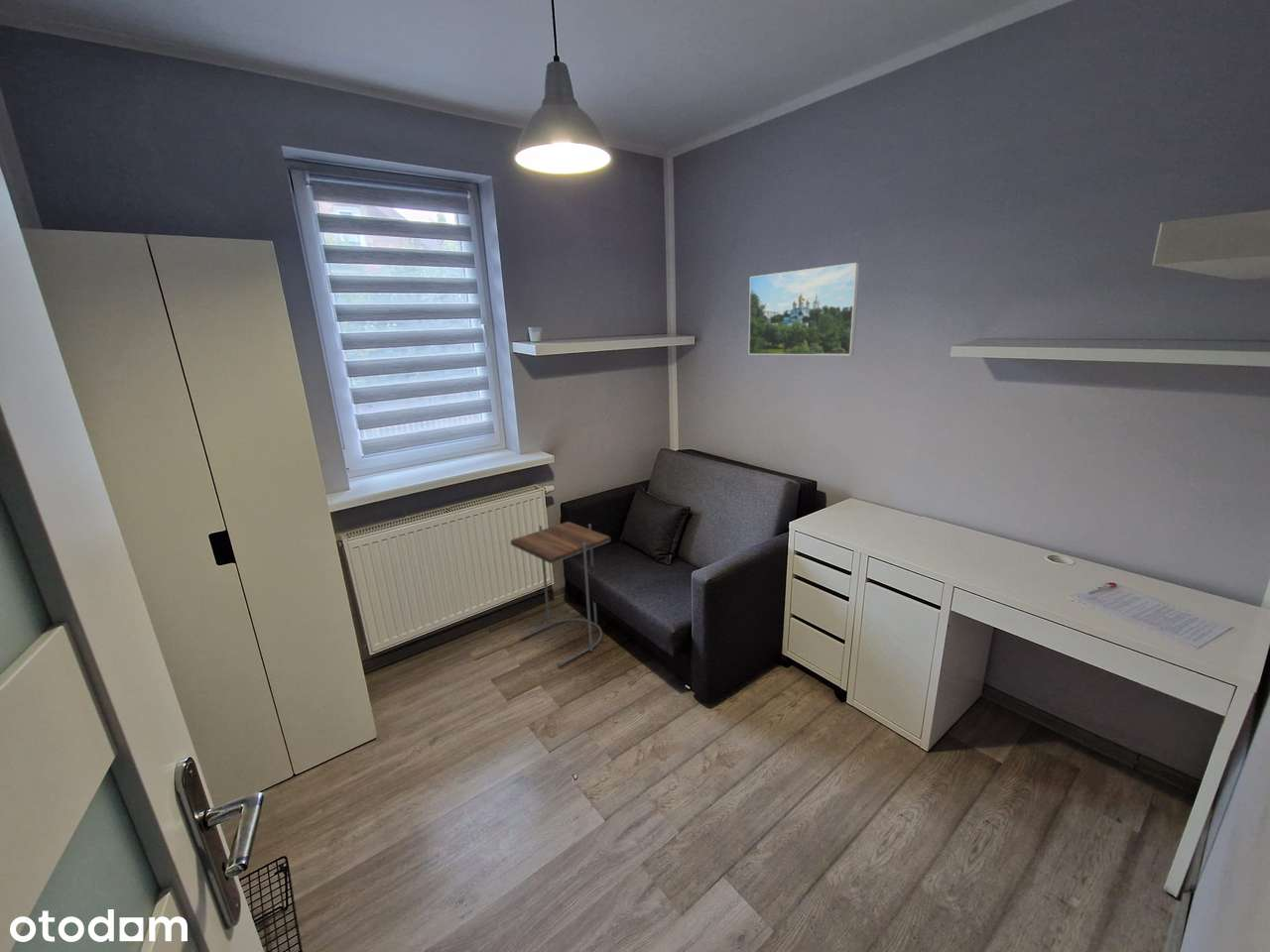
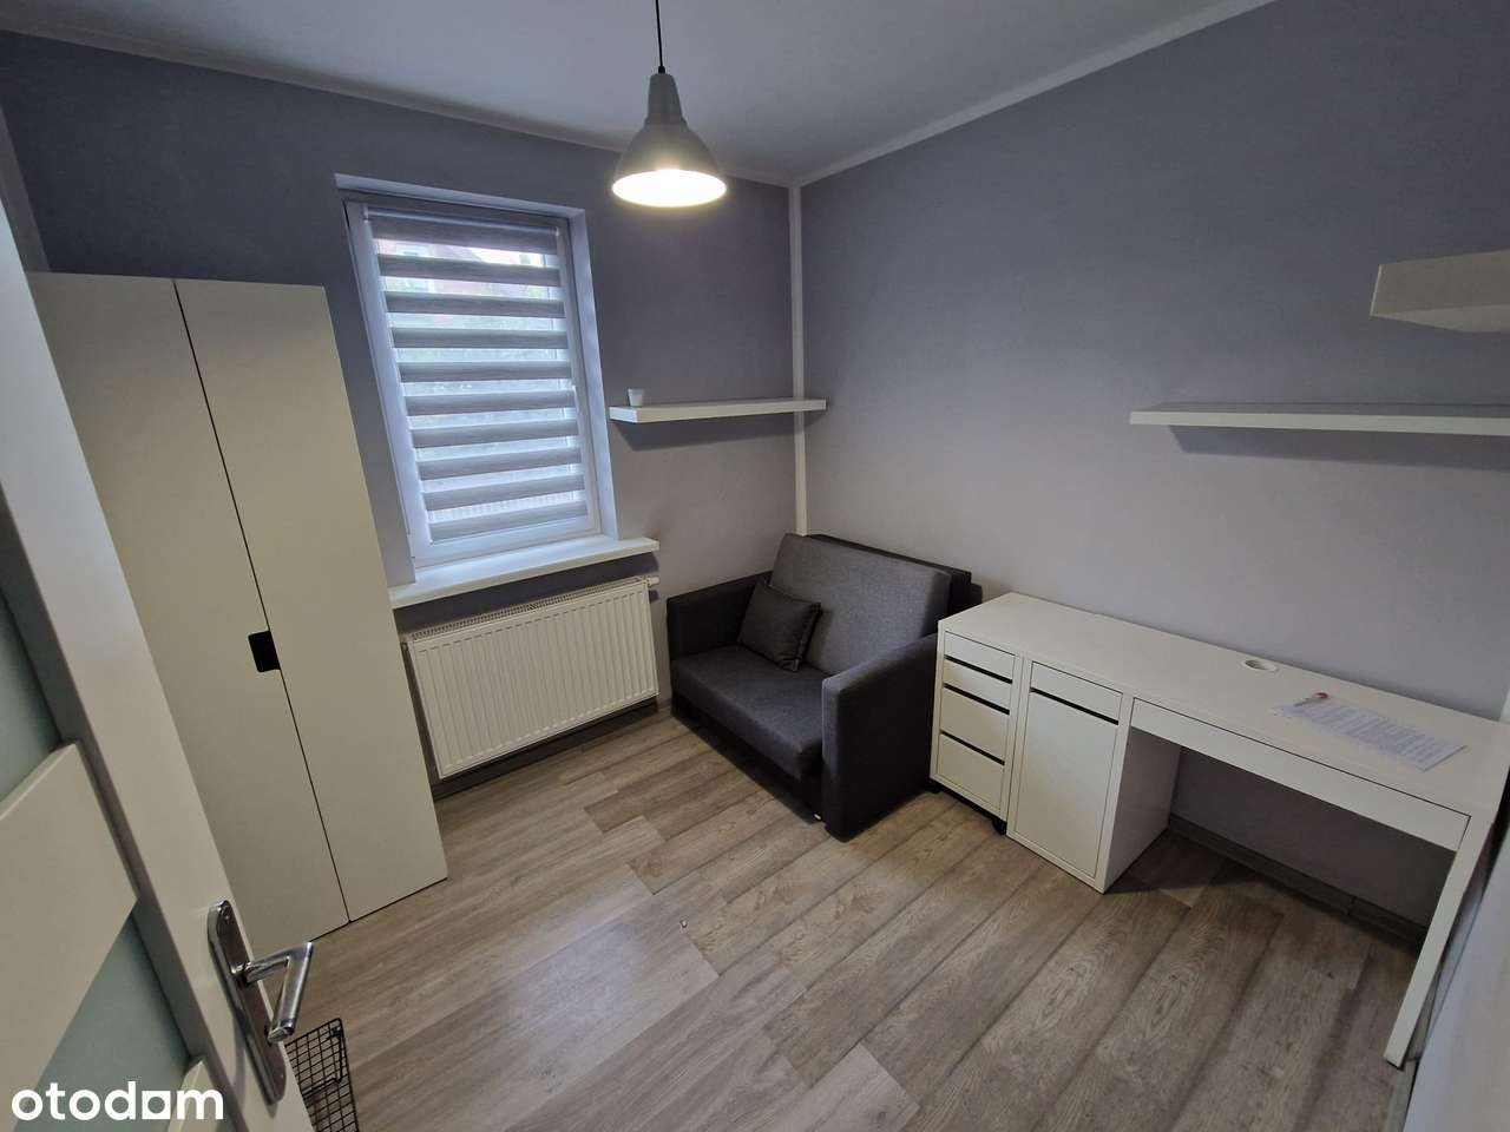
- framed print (798, 313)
- side table (547, 588)
